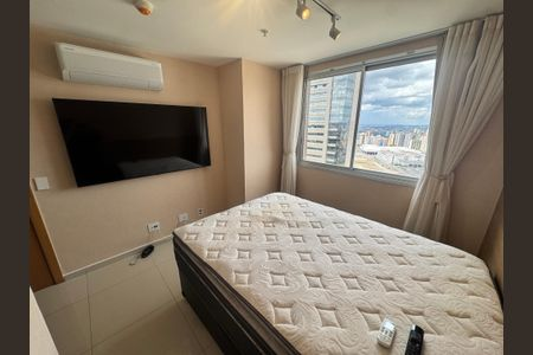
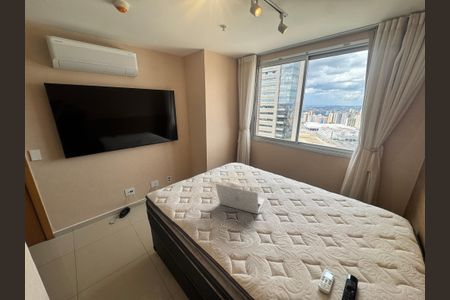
+ laptop (241, 192)
